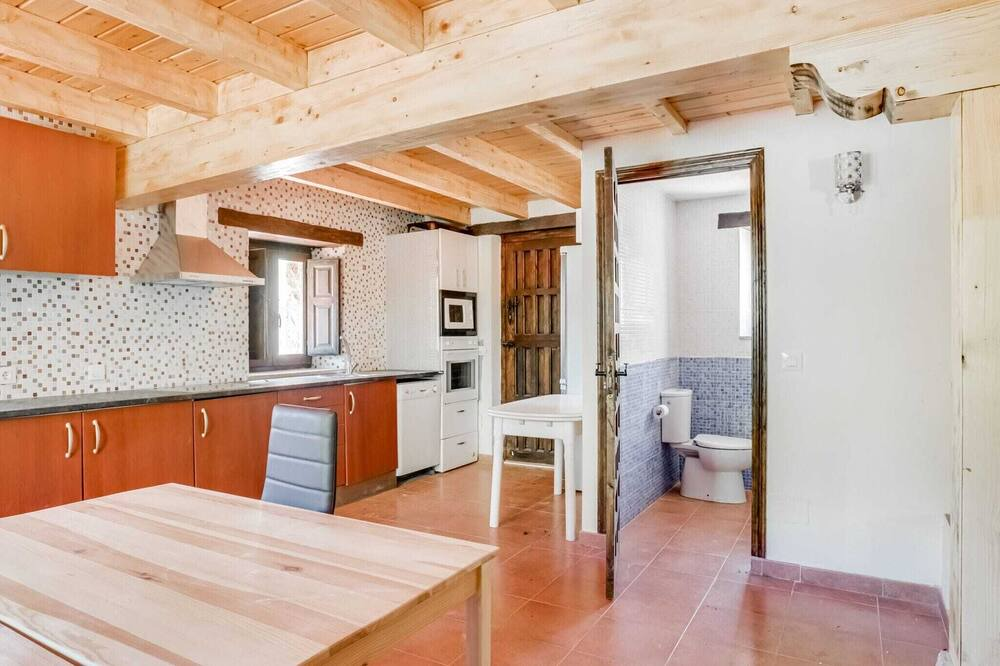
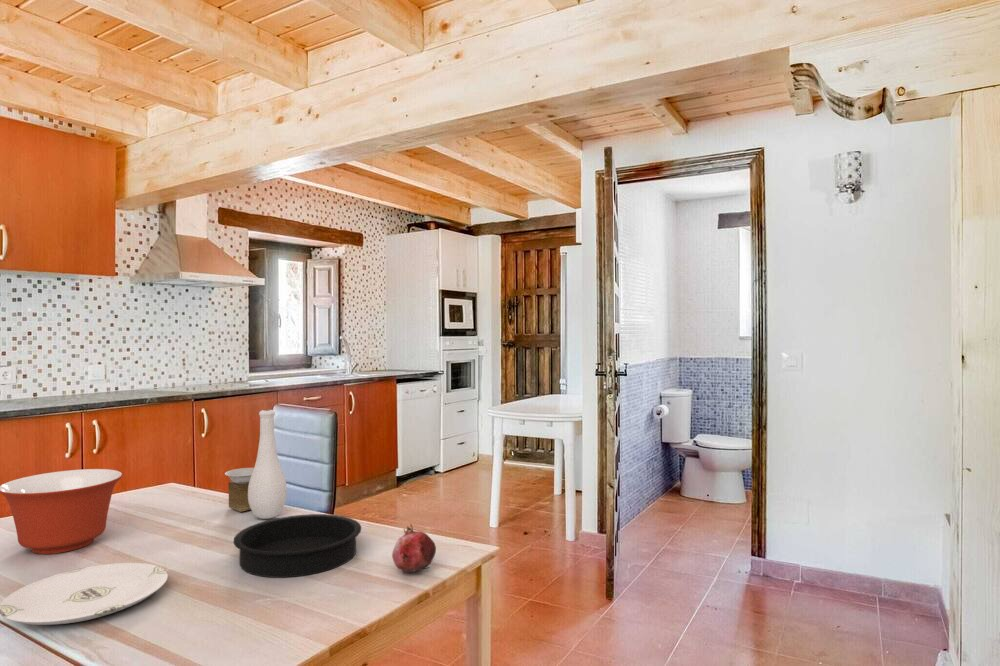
+ vase (256, 460)
+ mixing bowl (63, 512)
+ baking pan (299, 543)
+ plate (88, 594)
+ fruit (414, 547)
